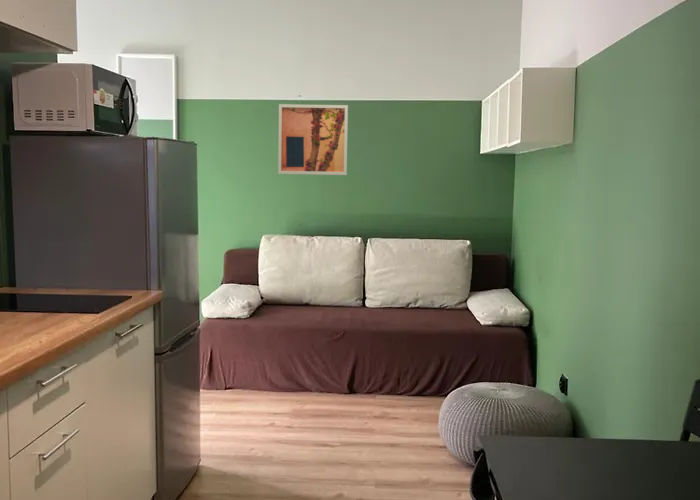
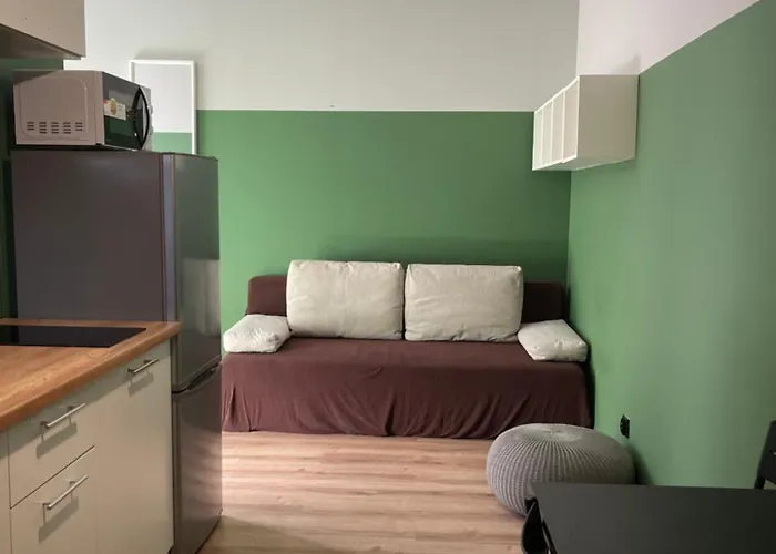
- wall art (313, 139)
